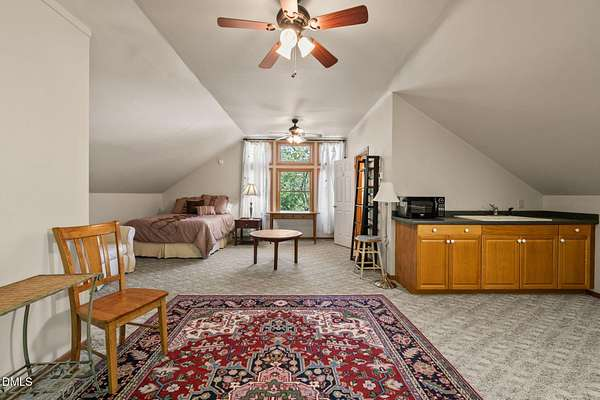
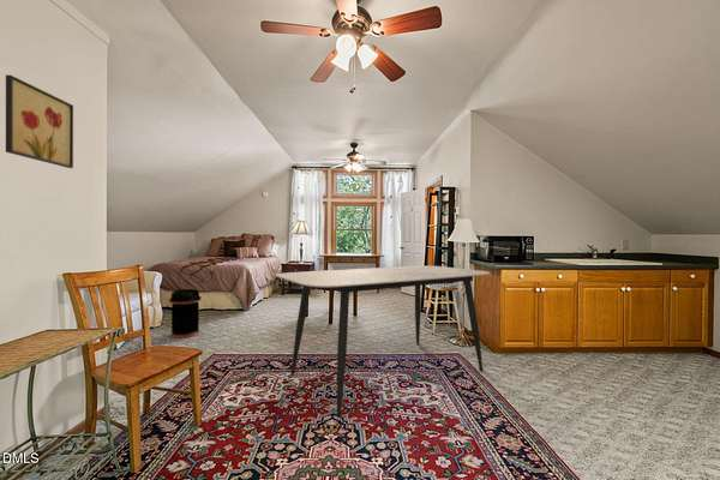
+ dining table (415, 322)
+ trash can (185, 312)
+ wall art (41, 126)
